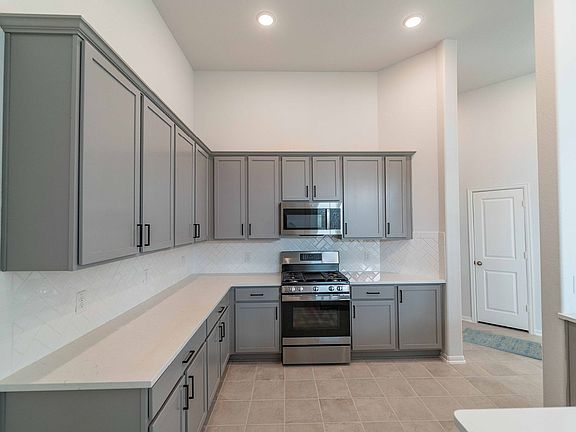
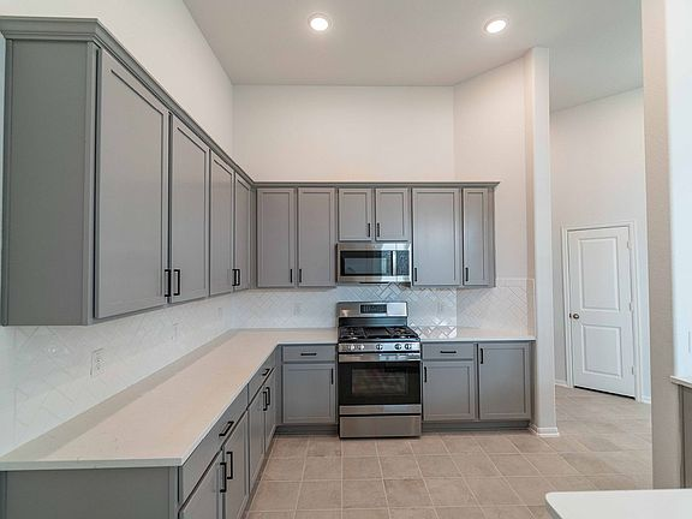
- rug (514, 345)
